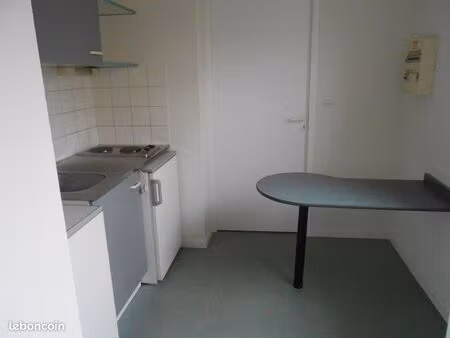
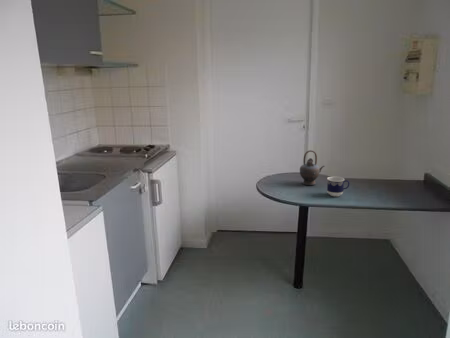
+ teapot (312, 167)
+ cup (337, 186)
